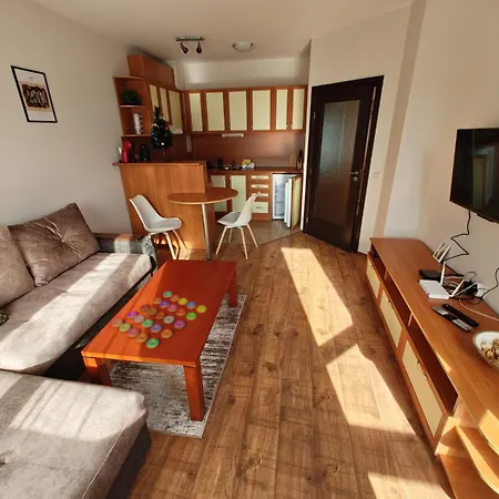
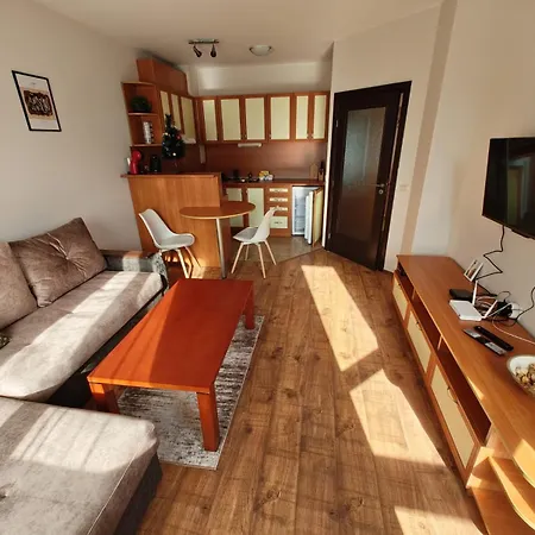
- board game (161, 315)
